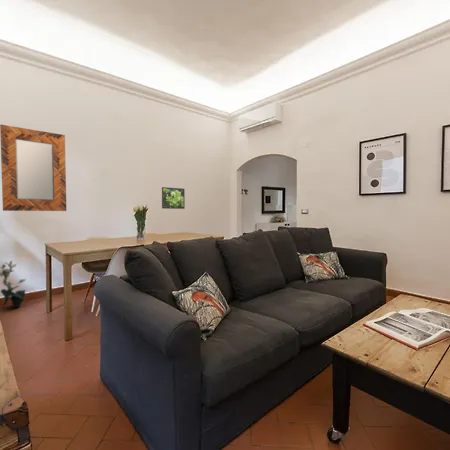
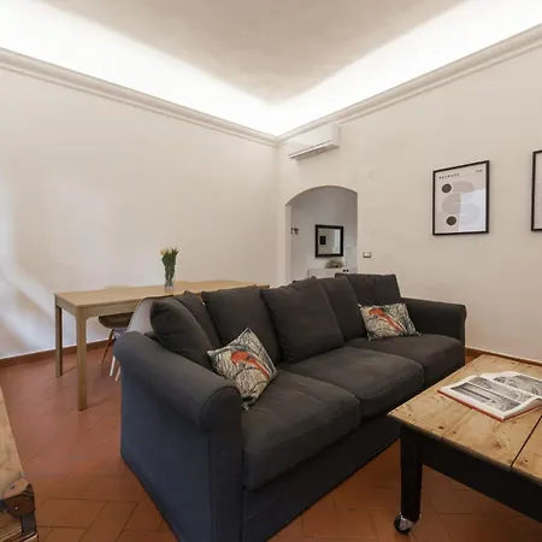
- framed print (173, 198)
- home mirror (35, 170)
- decorative plant (11, 284)
